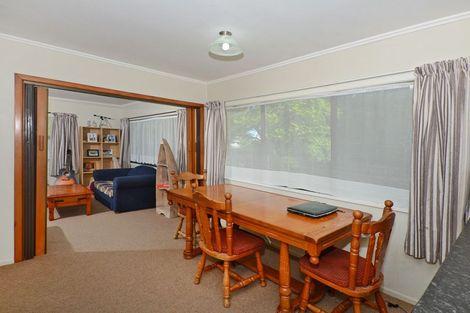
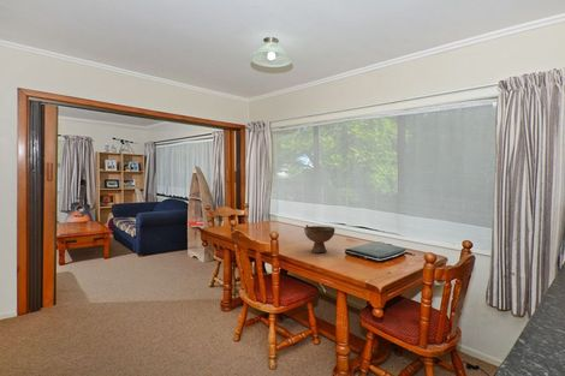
+ bowl (319, 238)
